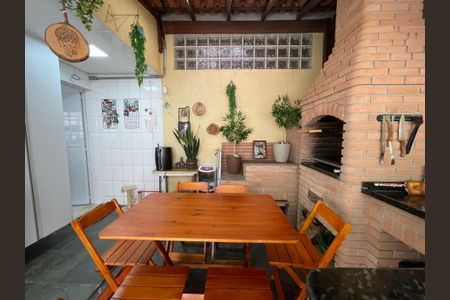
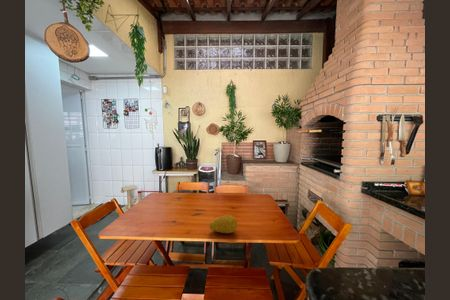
+ fruit (223, 223)
